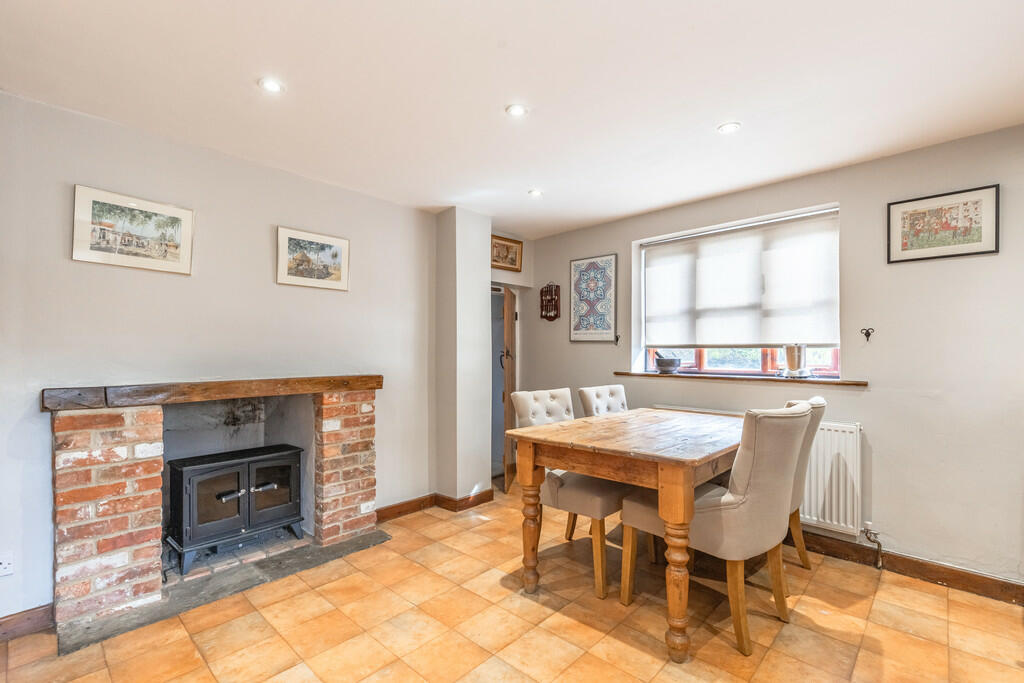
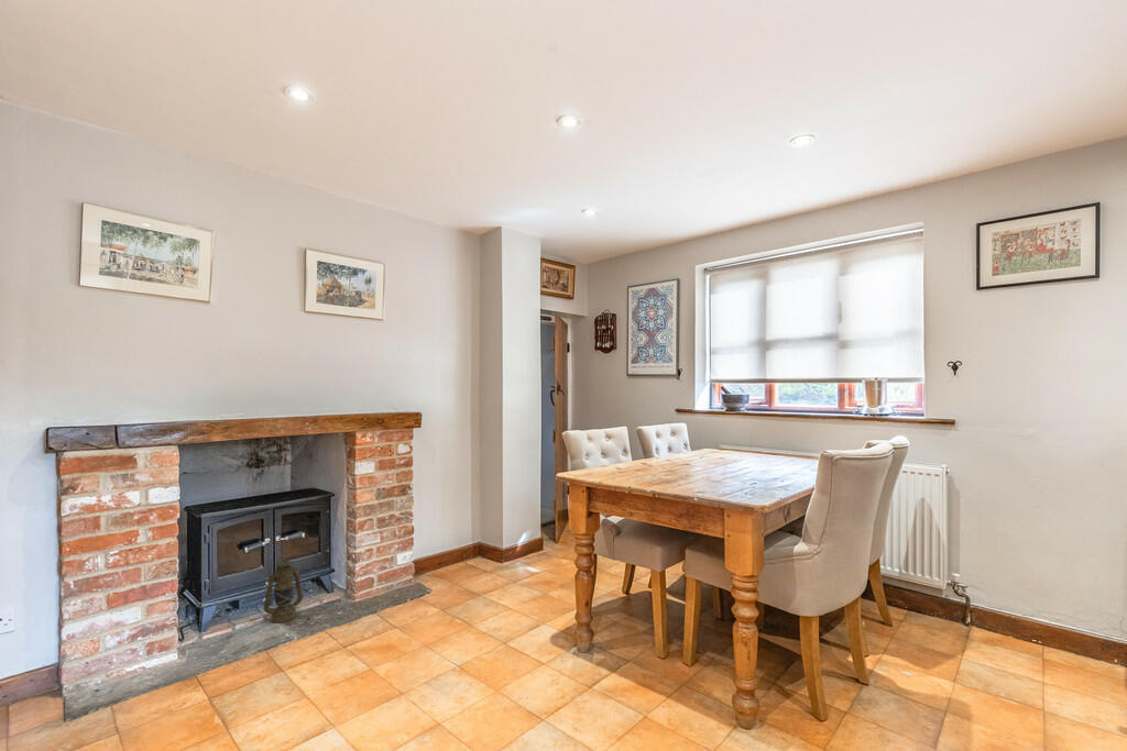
+ lantern (283, 588)
